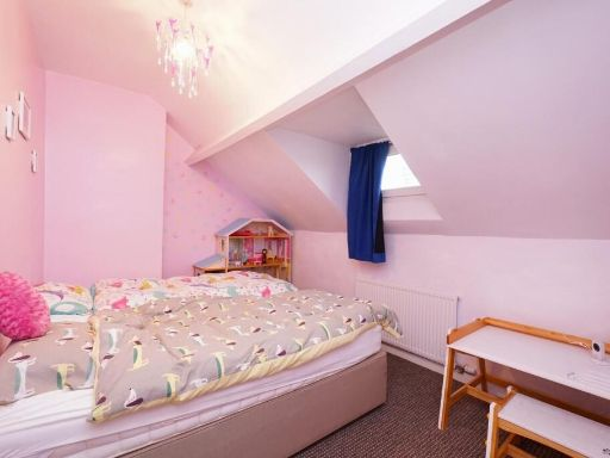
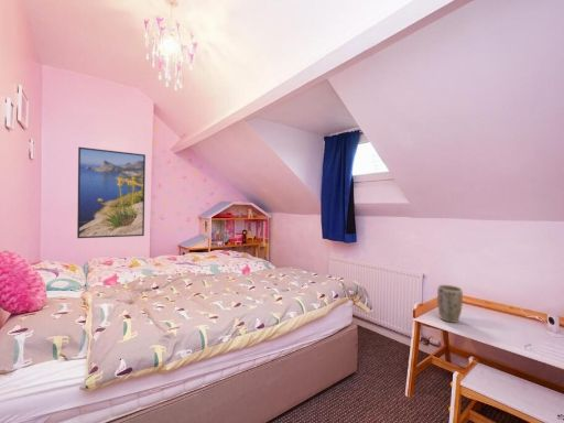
+ plant pot (449, 303)
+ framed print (112, 194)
